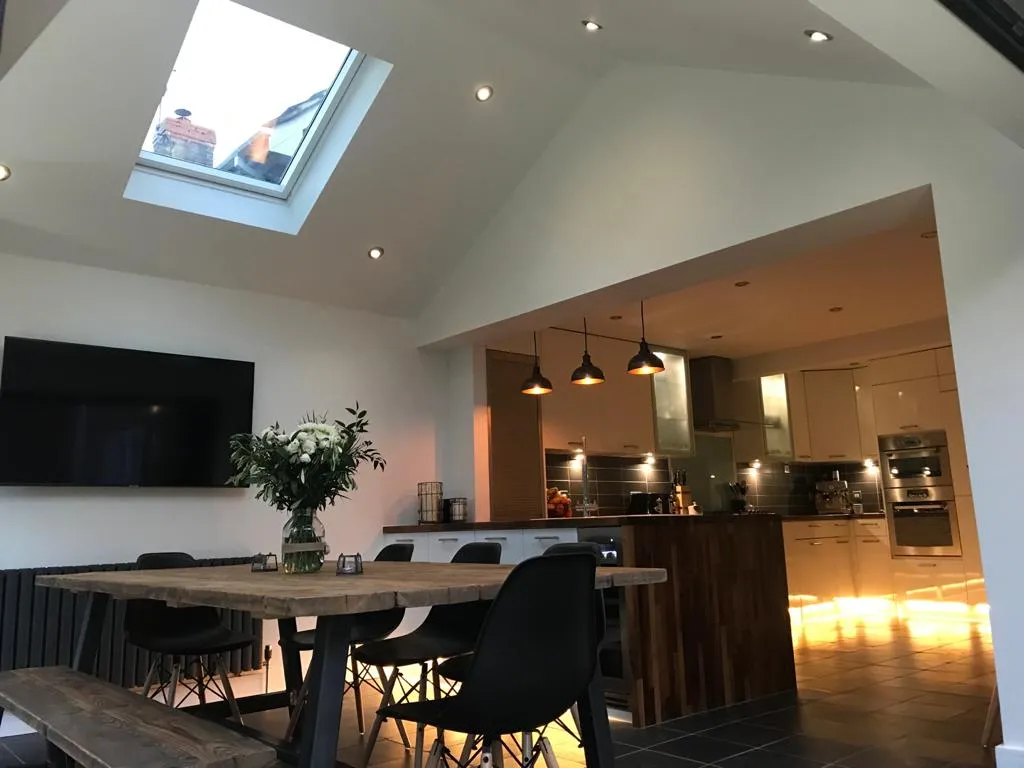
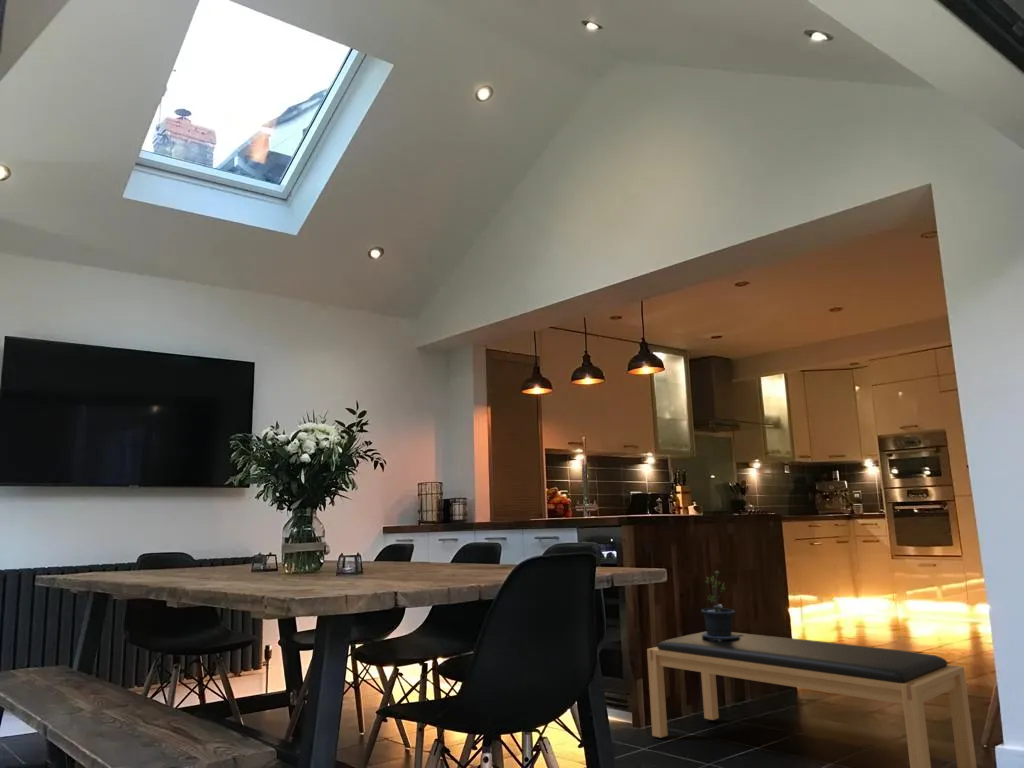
+ potted plant (719, 604)
+ bench (798, 687)
